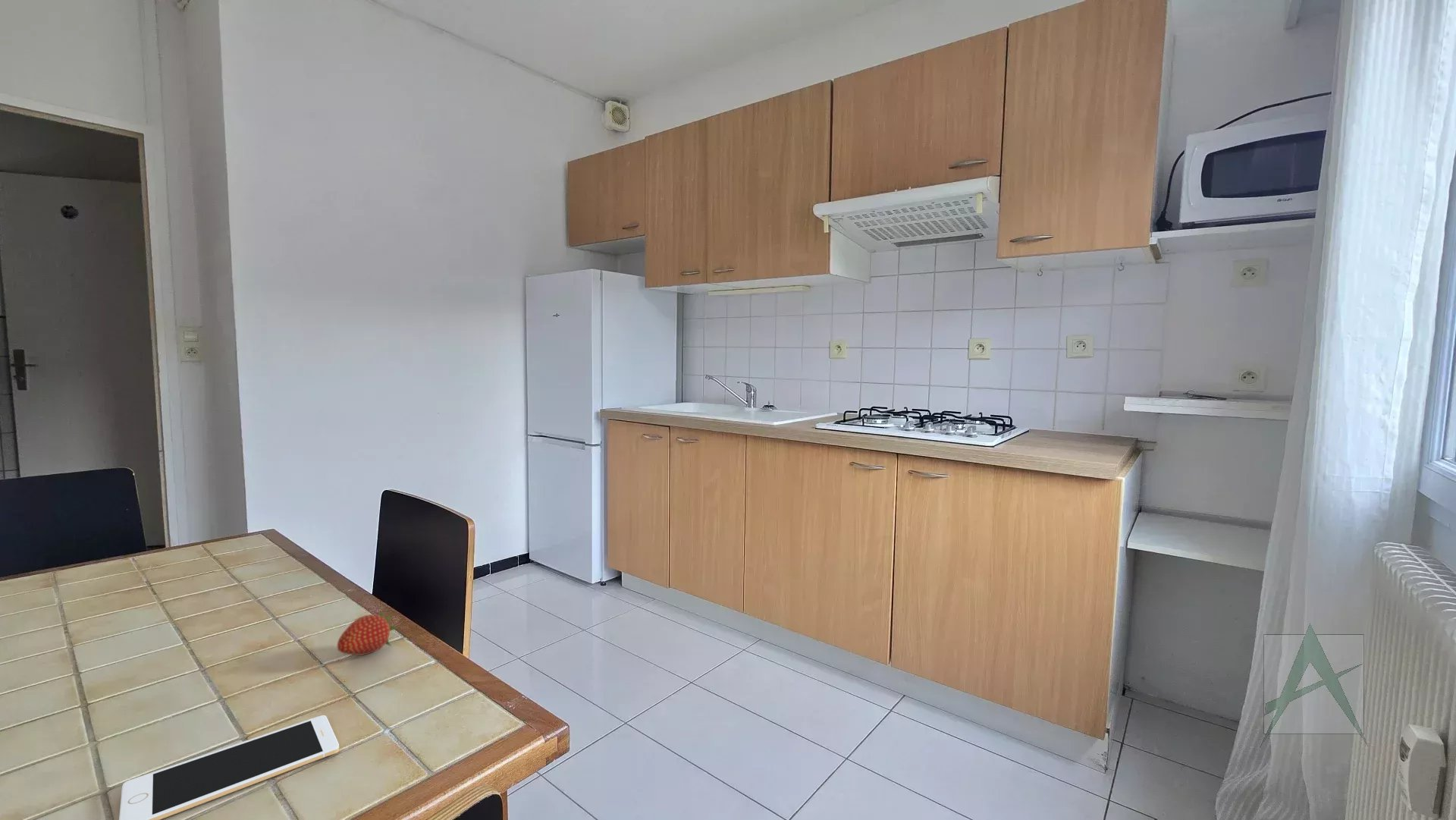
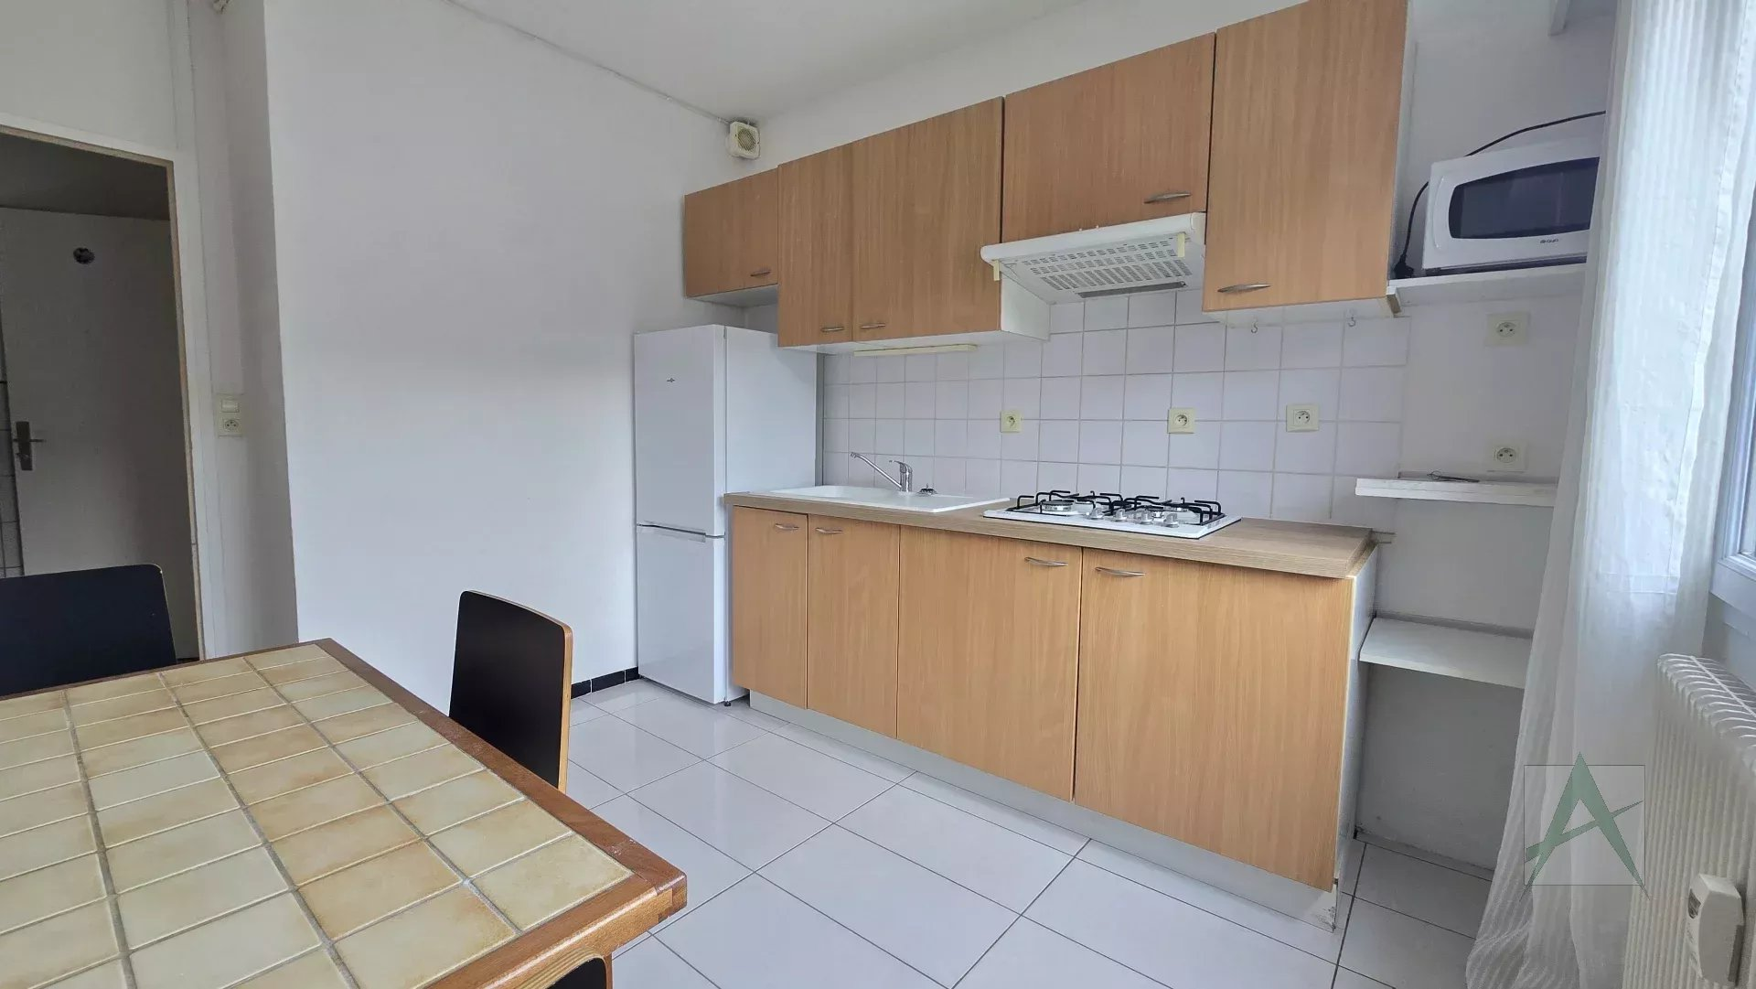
- cell phone (237, 766)
- fruit (366, 634)
